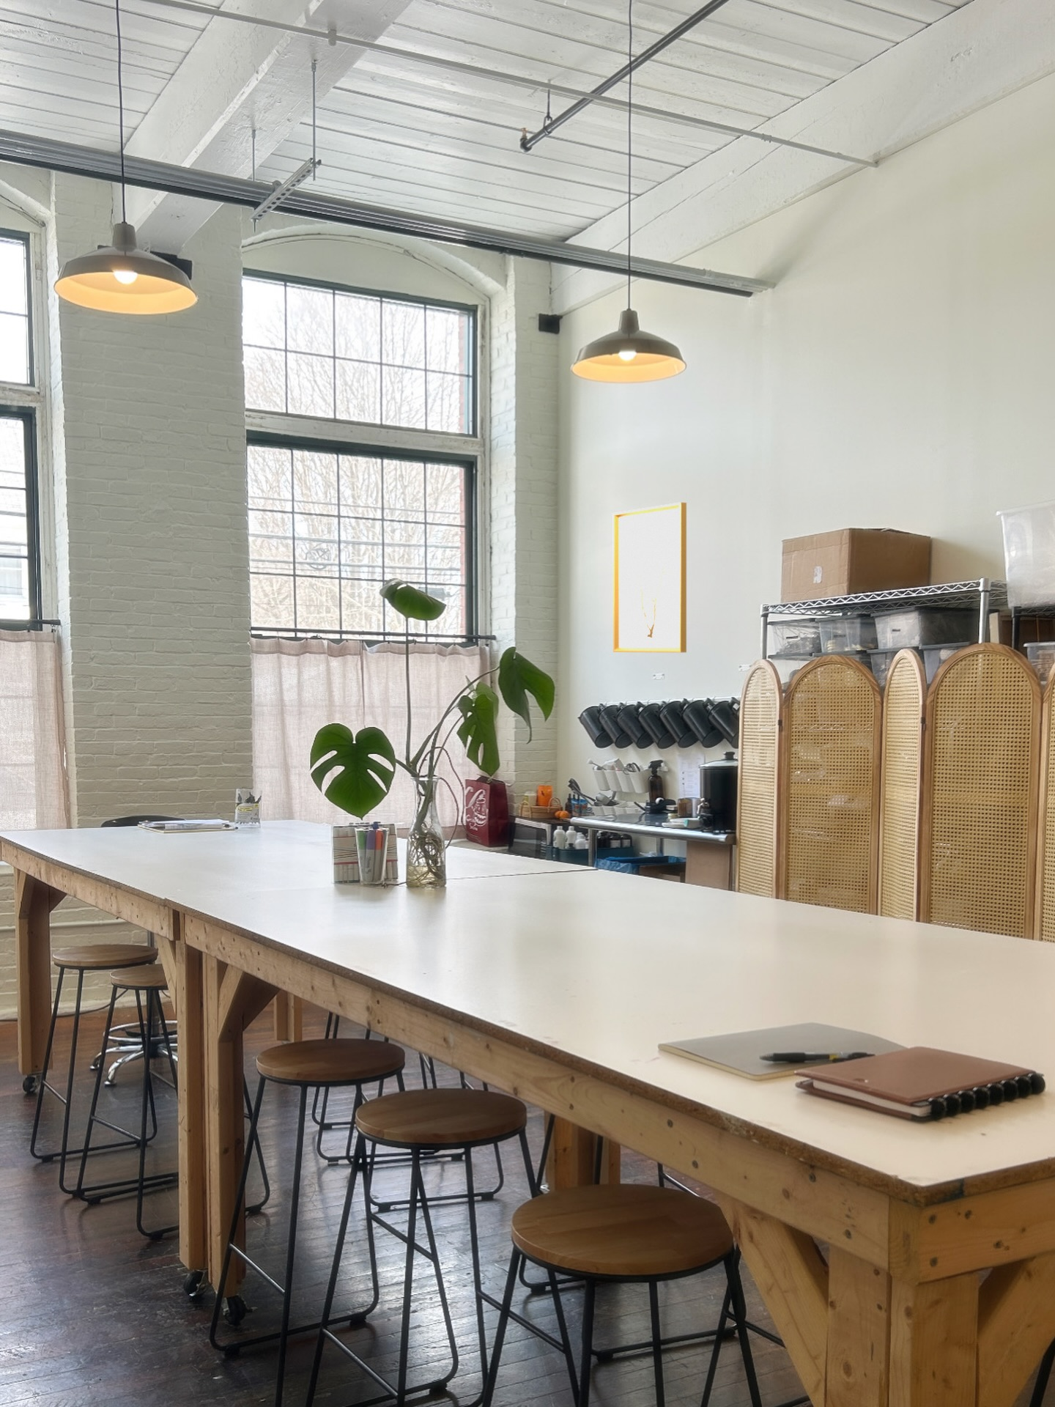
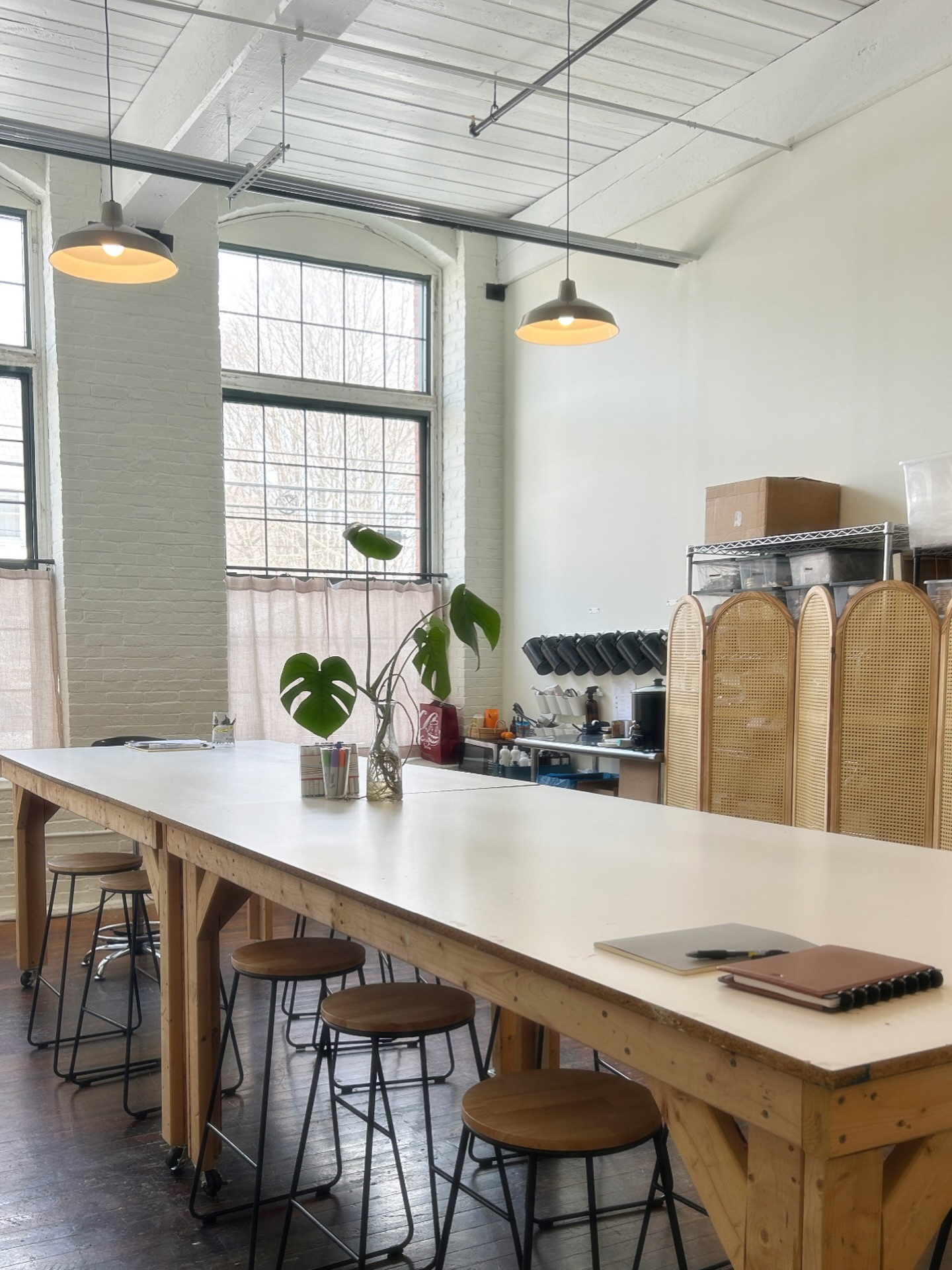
- wall art (648, 581)
